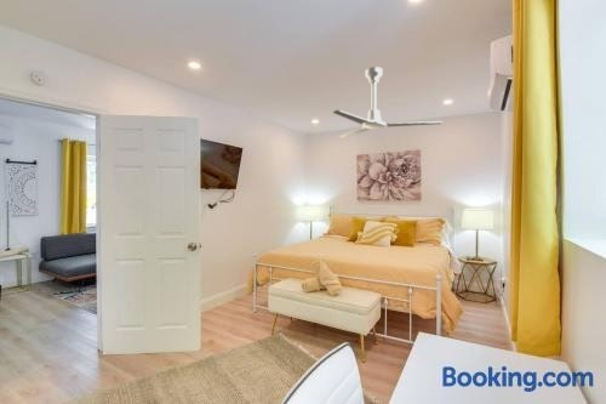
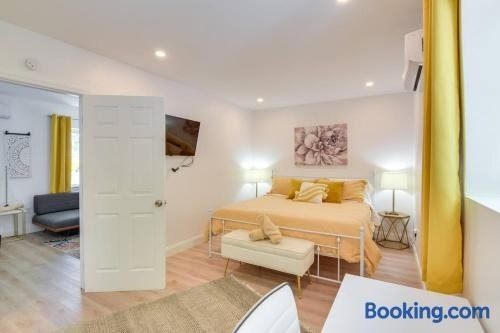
- ceiling fan (376, 97)
